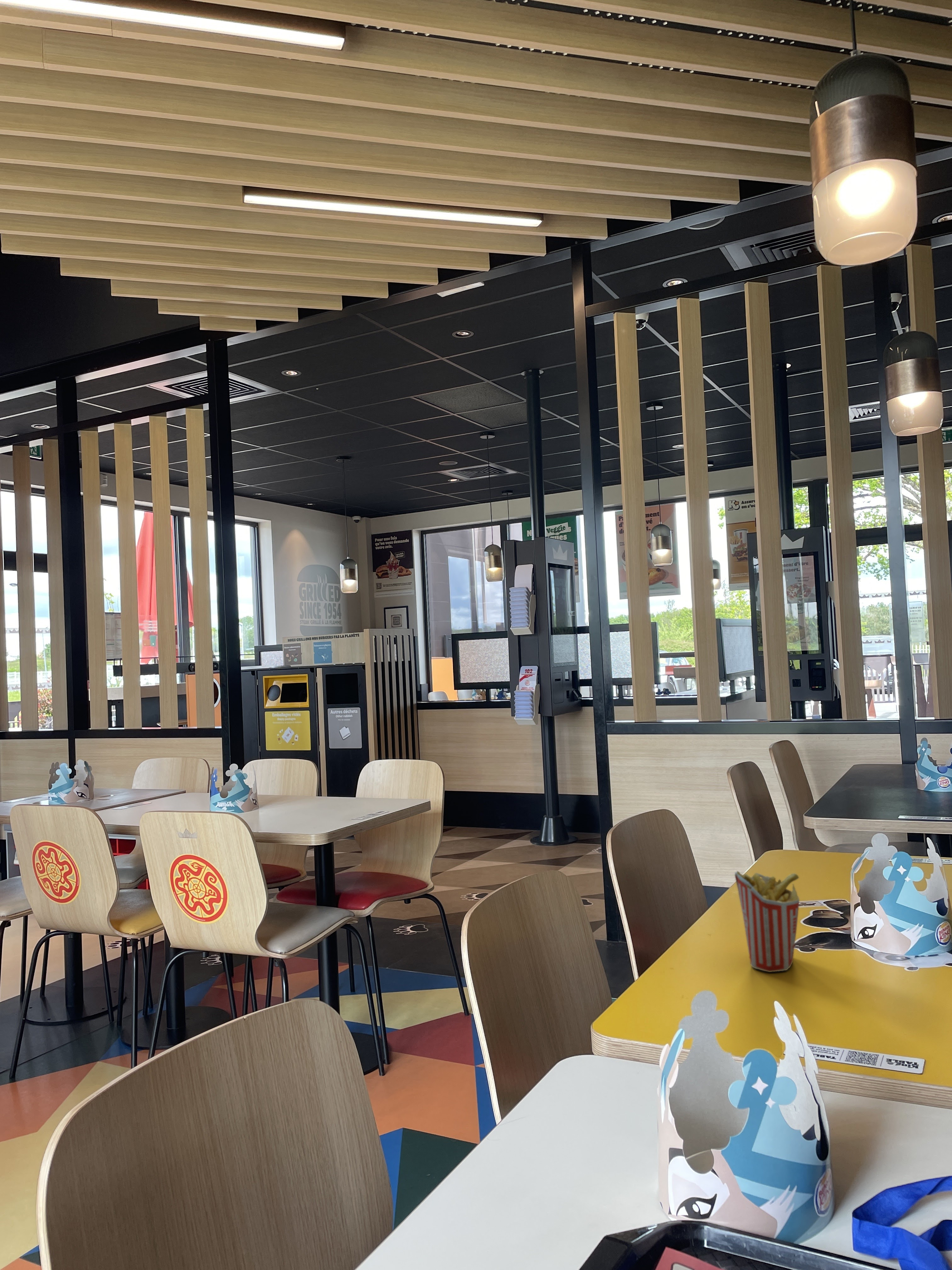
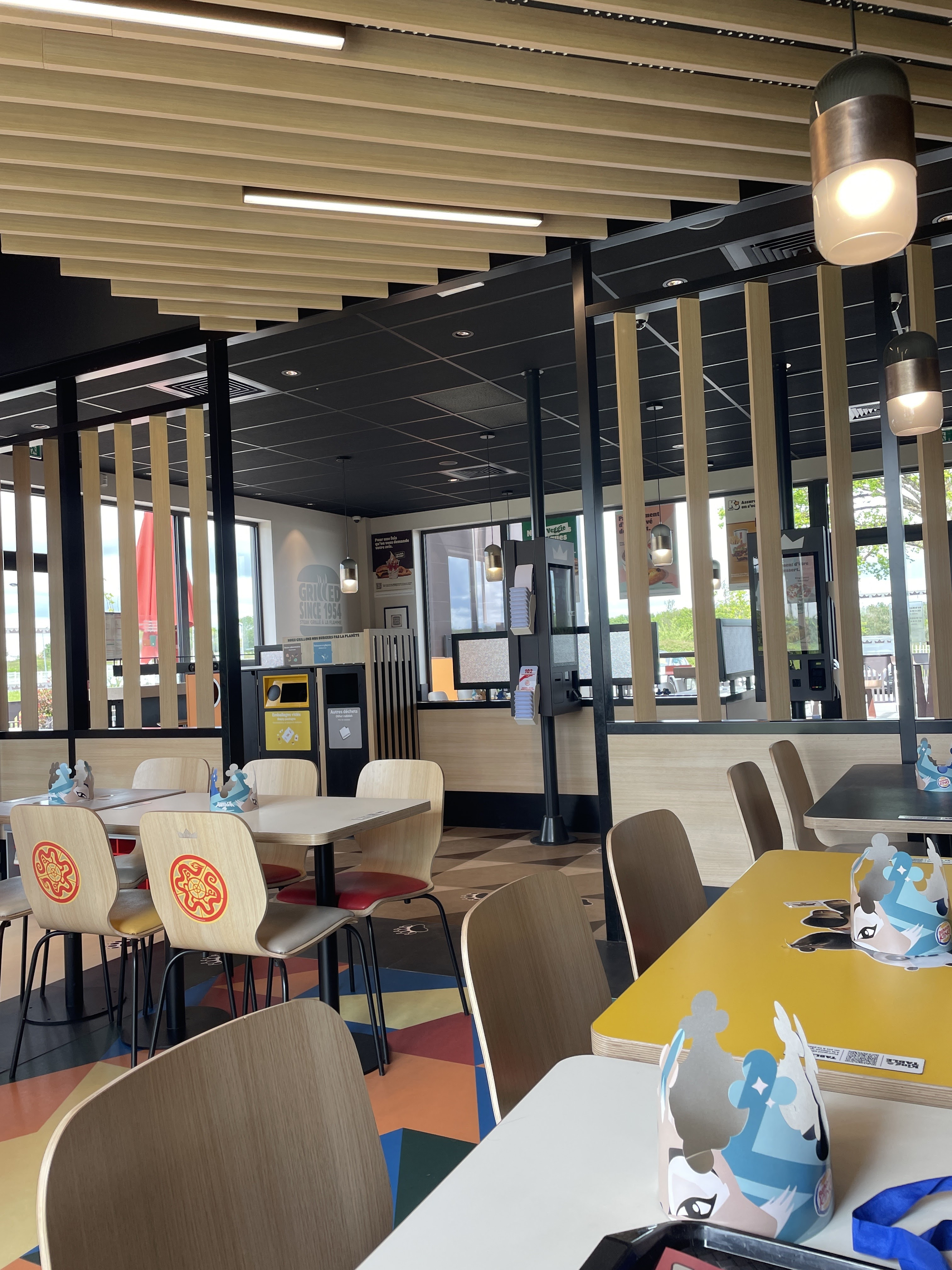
- french fries (769, 916)
